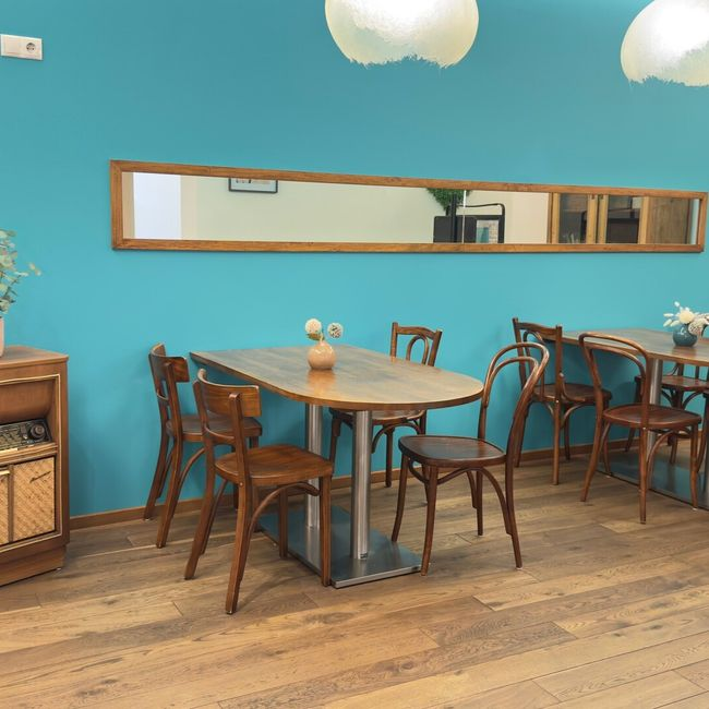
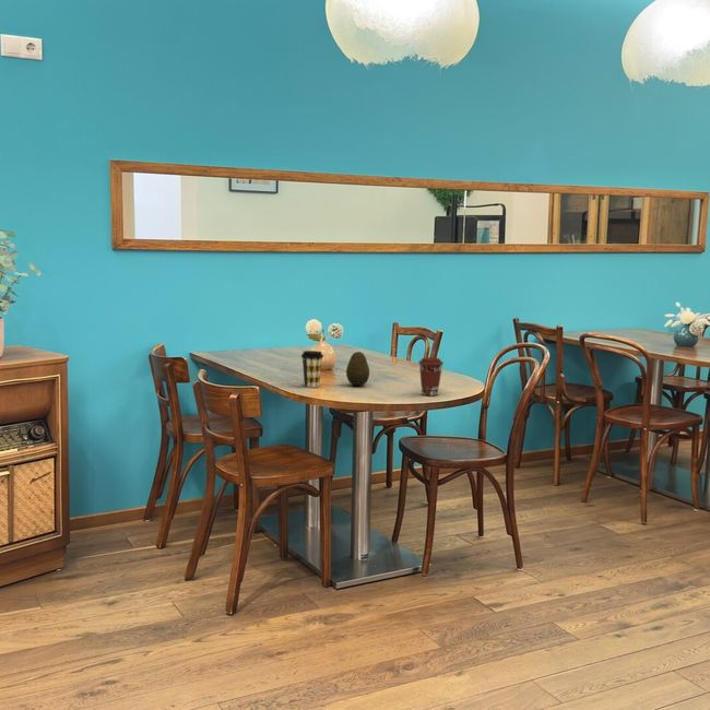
+ fruit (357, 368)
+ coffee cup (430, 376)
+ coffee cup (311, 368)
